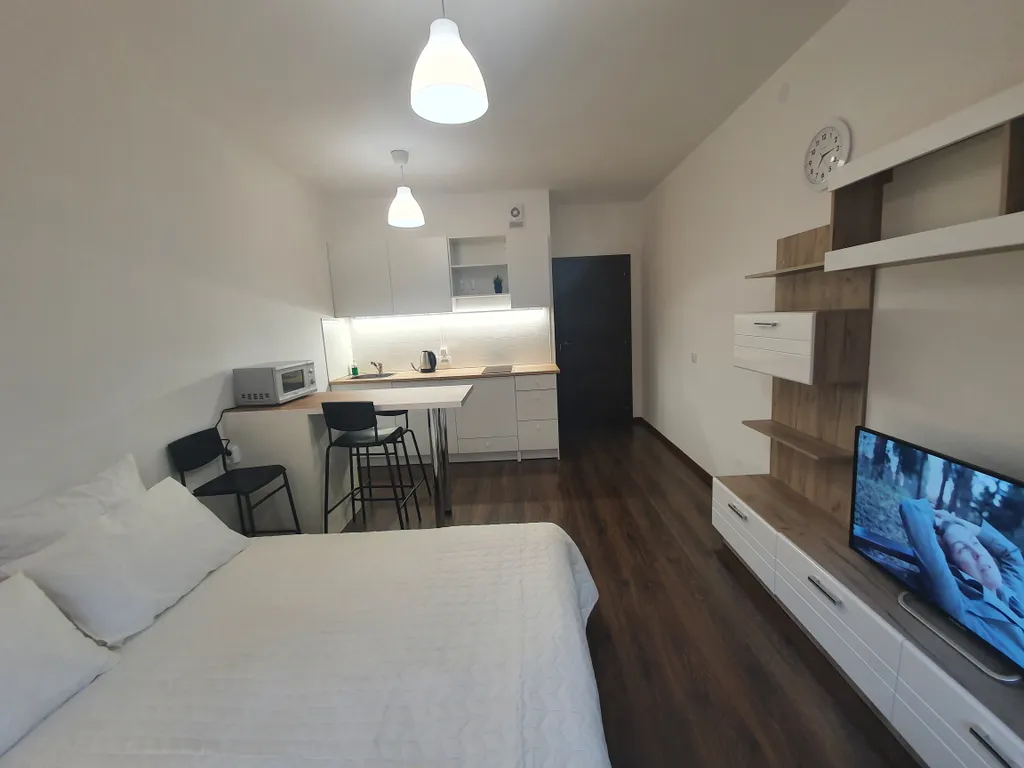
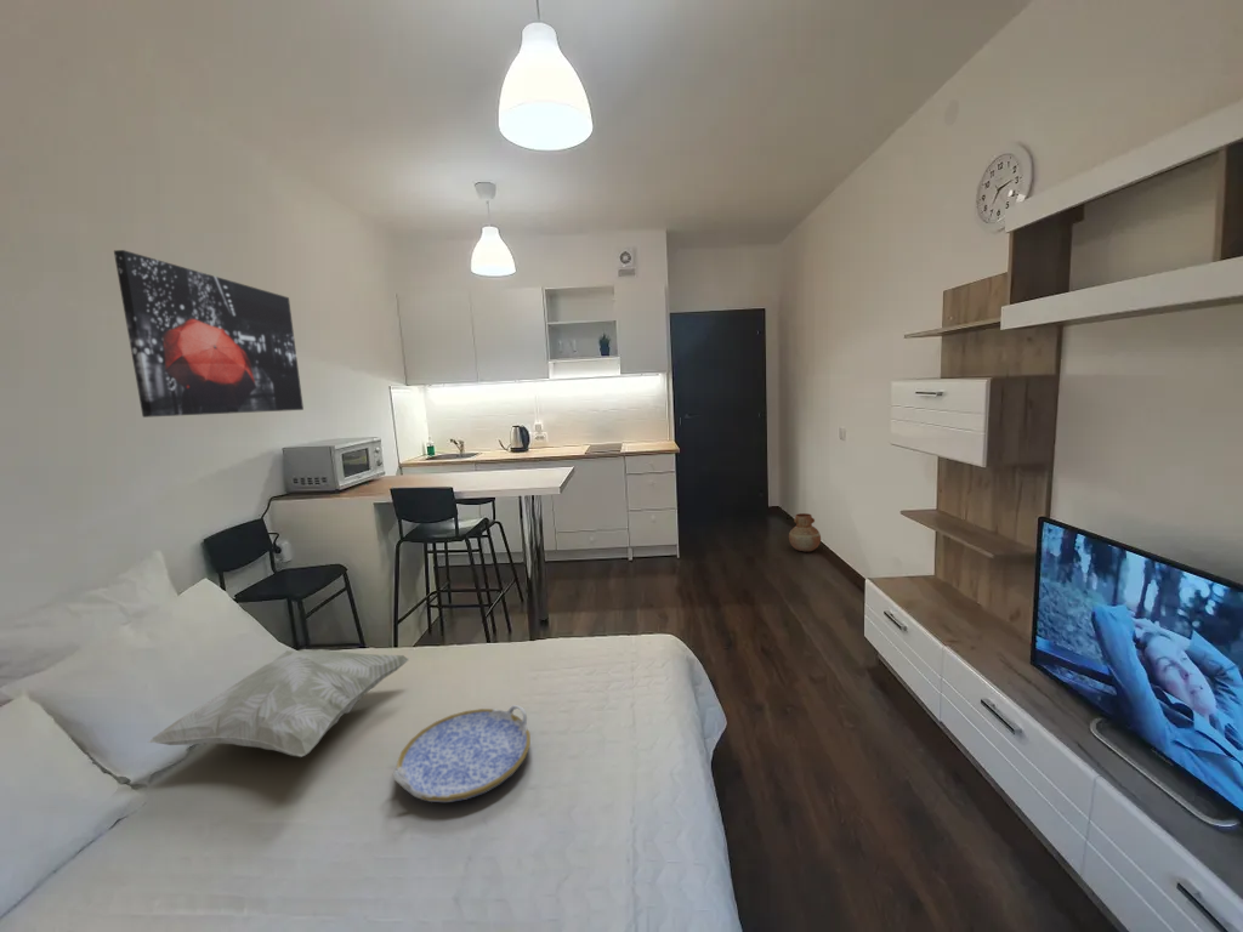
+ decorative pillow (294, 694)
+ serving tray (465, 750)
+ vase (805, 532)
+ wall art (228, 346)
